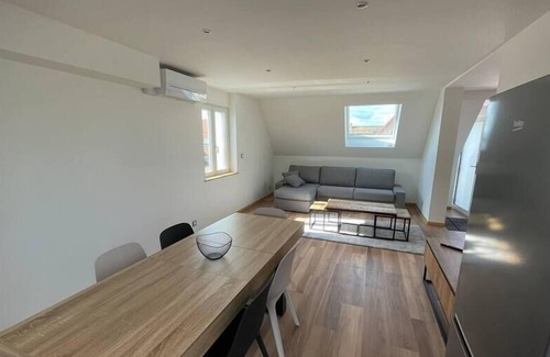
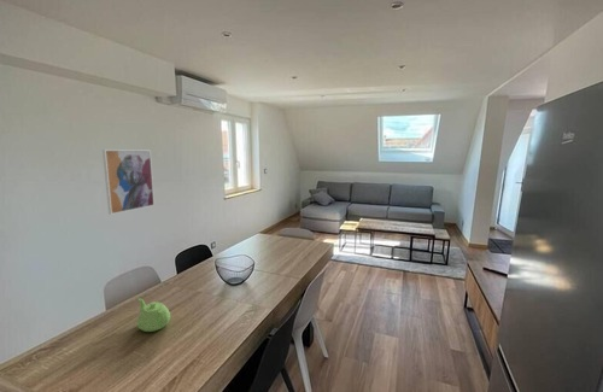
+ teapot (152, 314)
+ wall art (130, 180)
